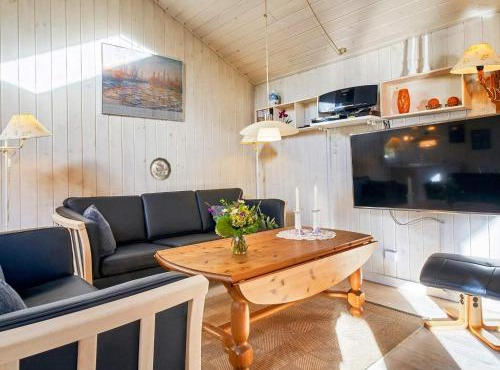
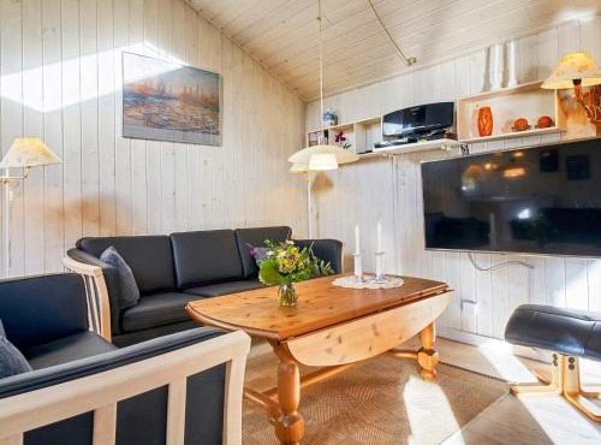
- decorative plate (160, 169)
